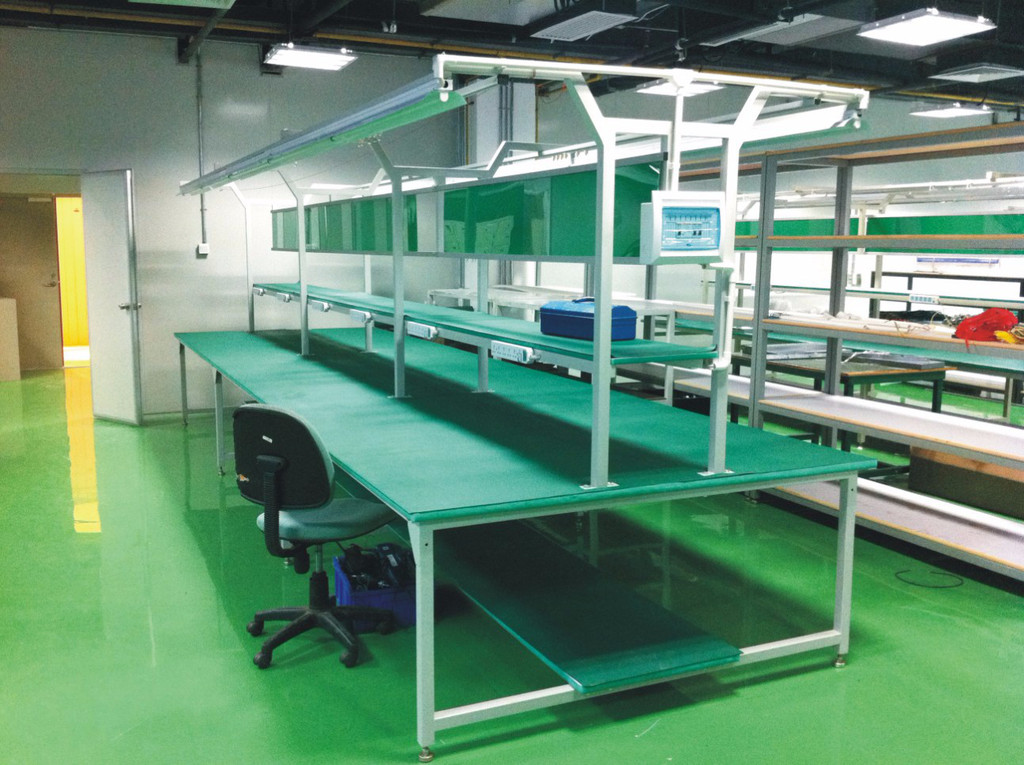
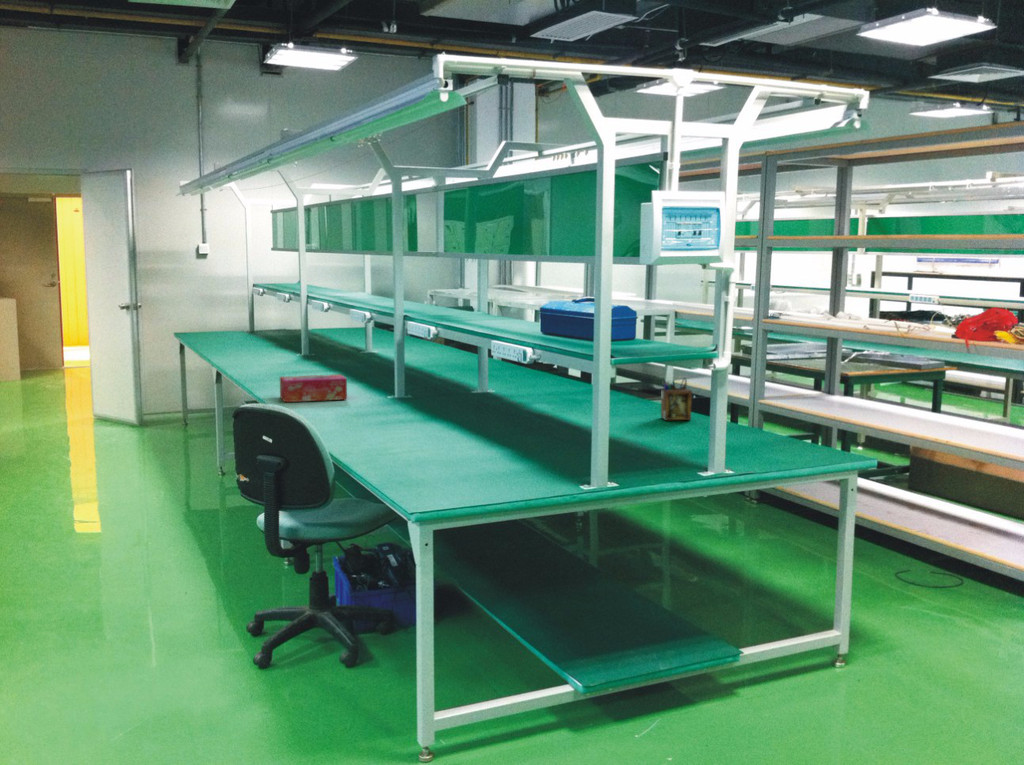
+ tissue box (313, 388)
+ desk organizer (676, 398)
